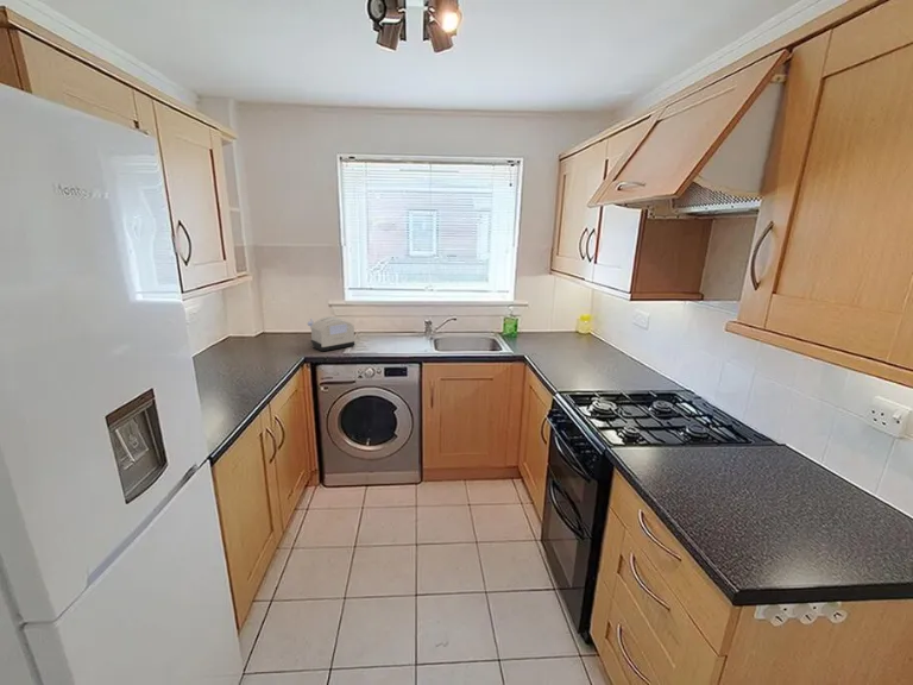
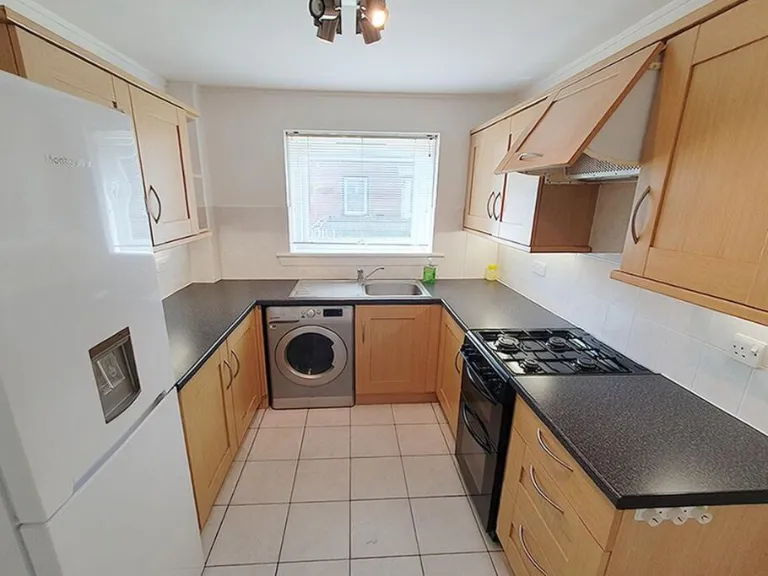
- toaster (328, 331)
